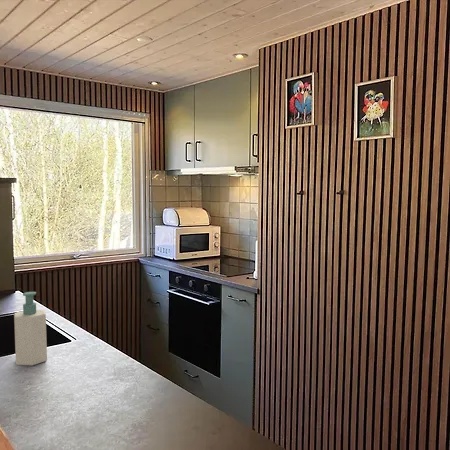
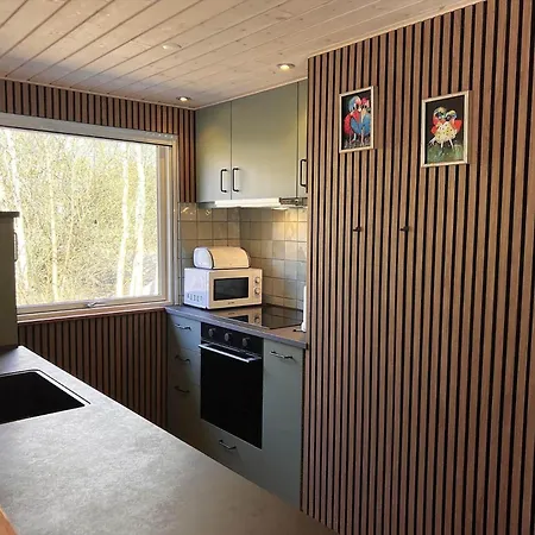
- soap bottle (30, 326)
